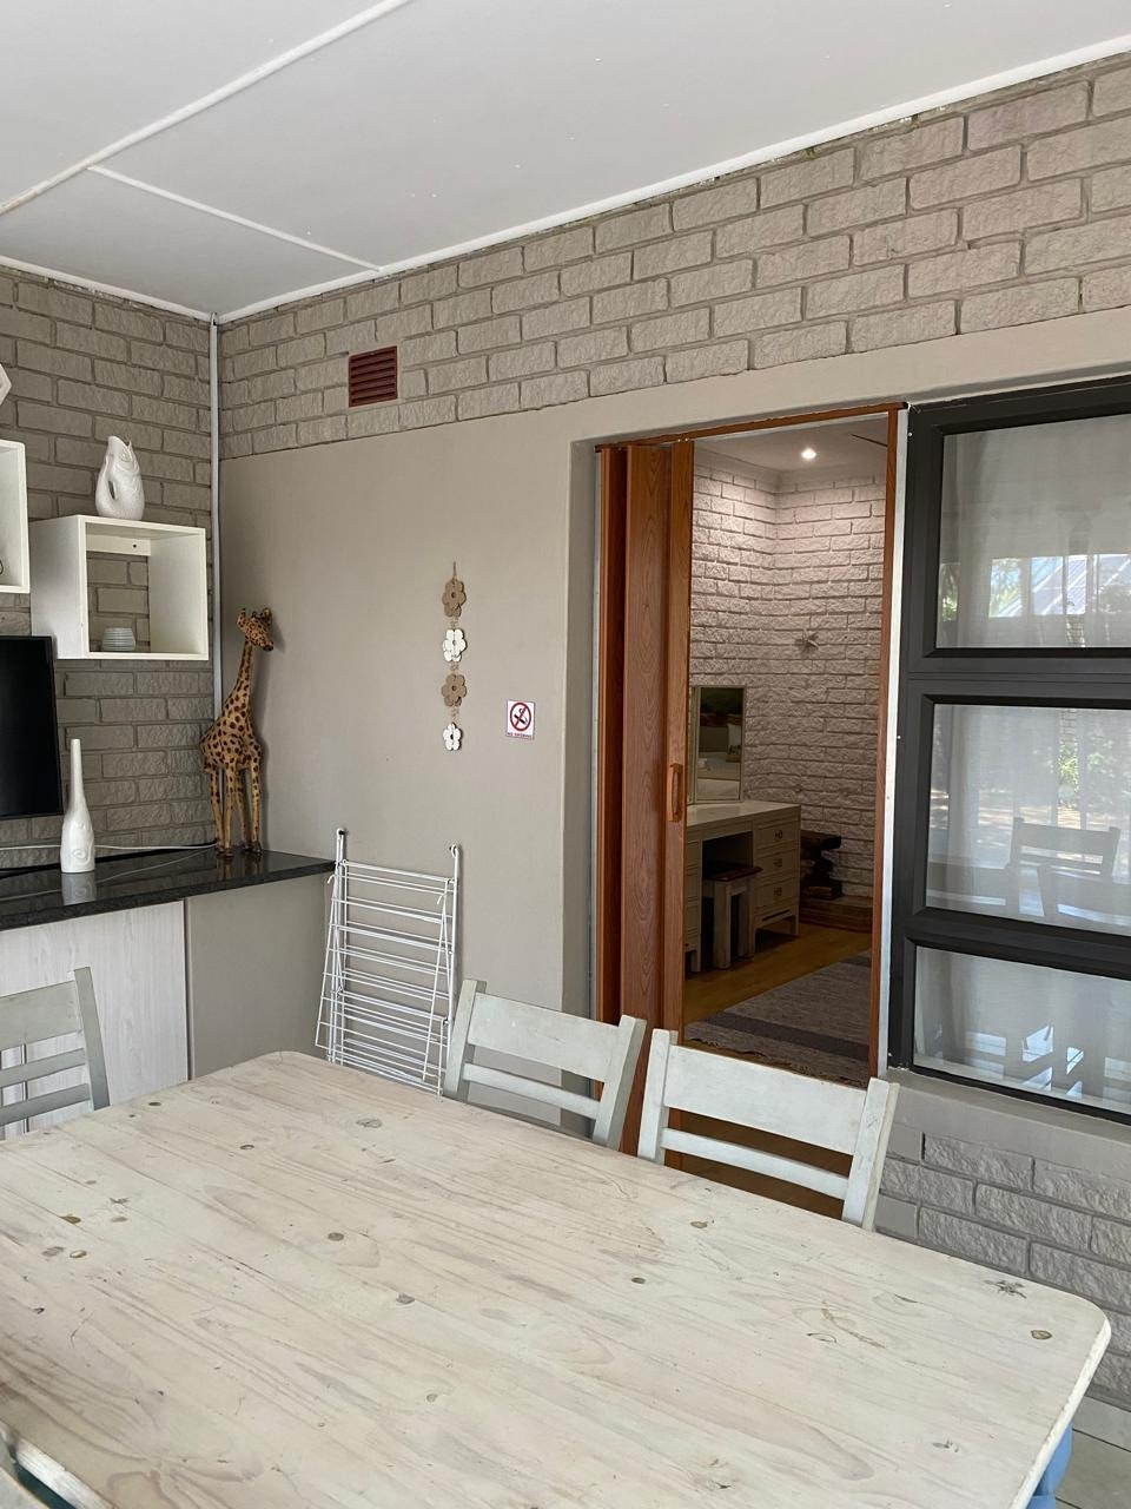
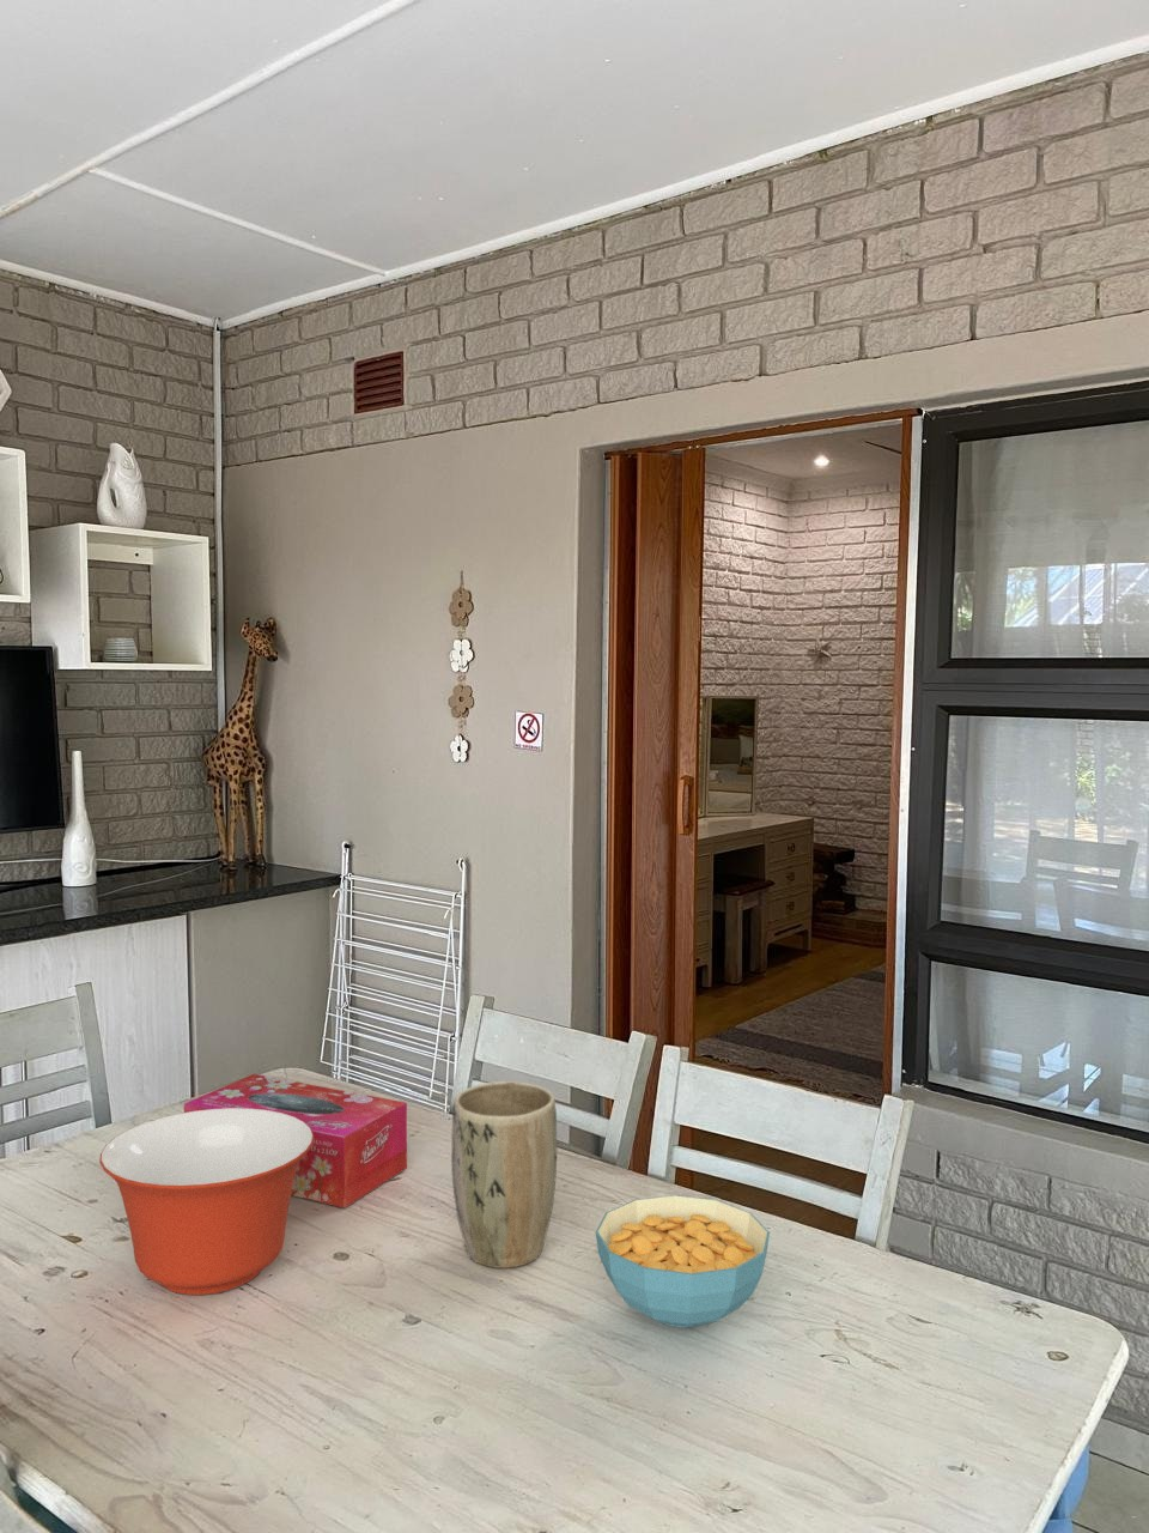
+ mixing bowl (210, 1206)
+ cereal bowl (681, 1272)
+ tissue box (303, 1121)
+ plant pot (503, 1173)
